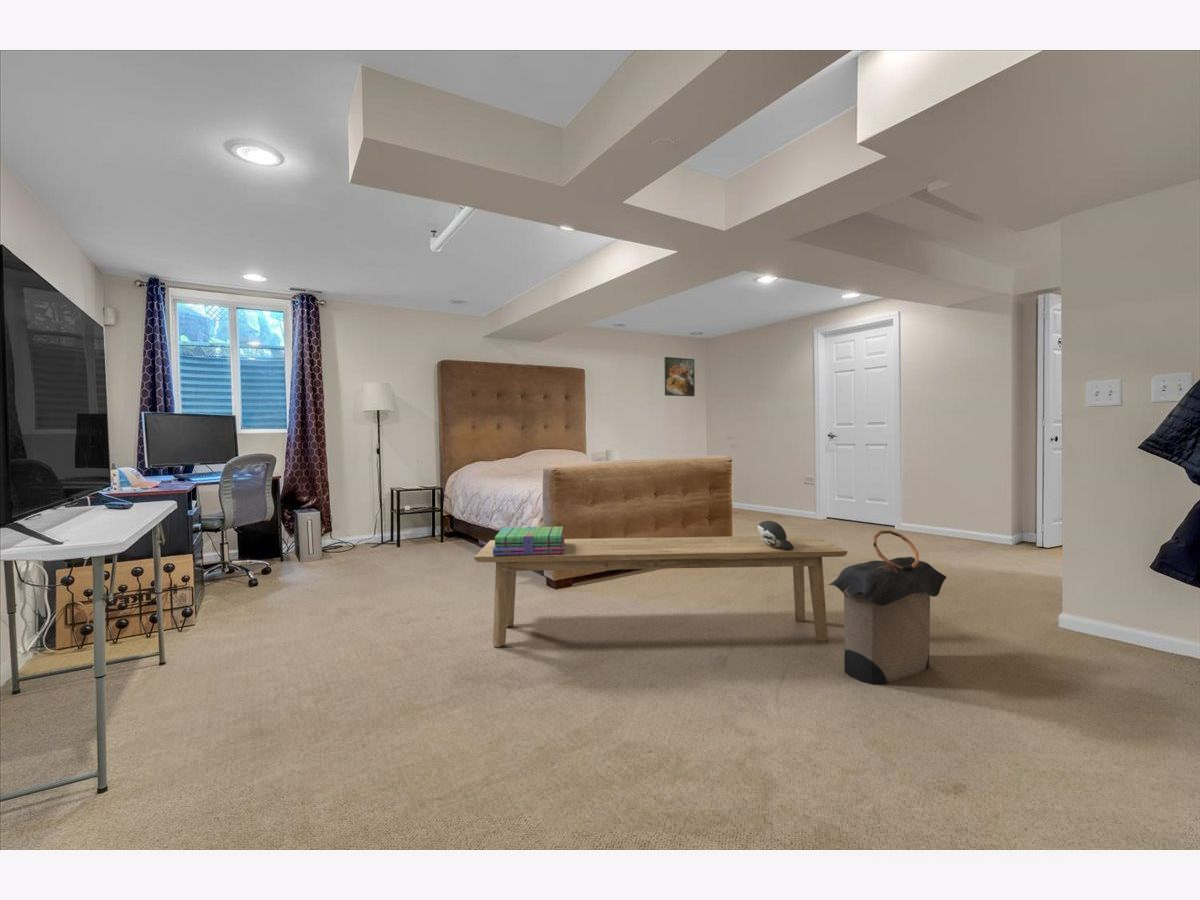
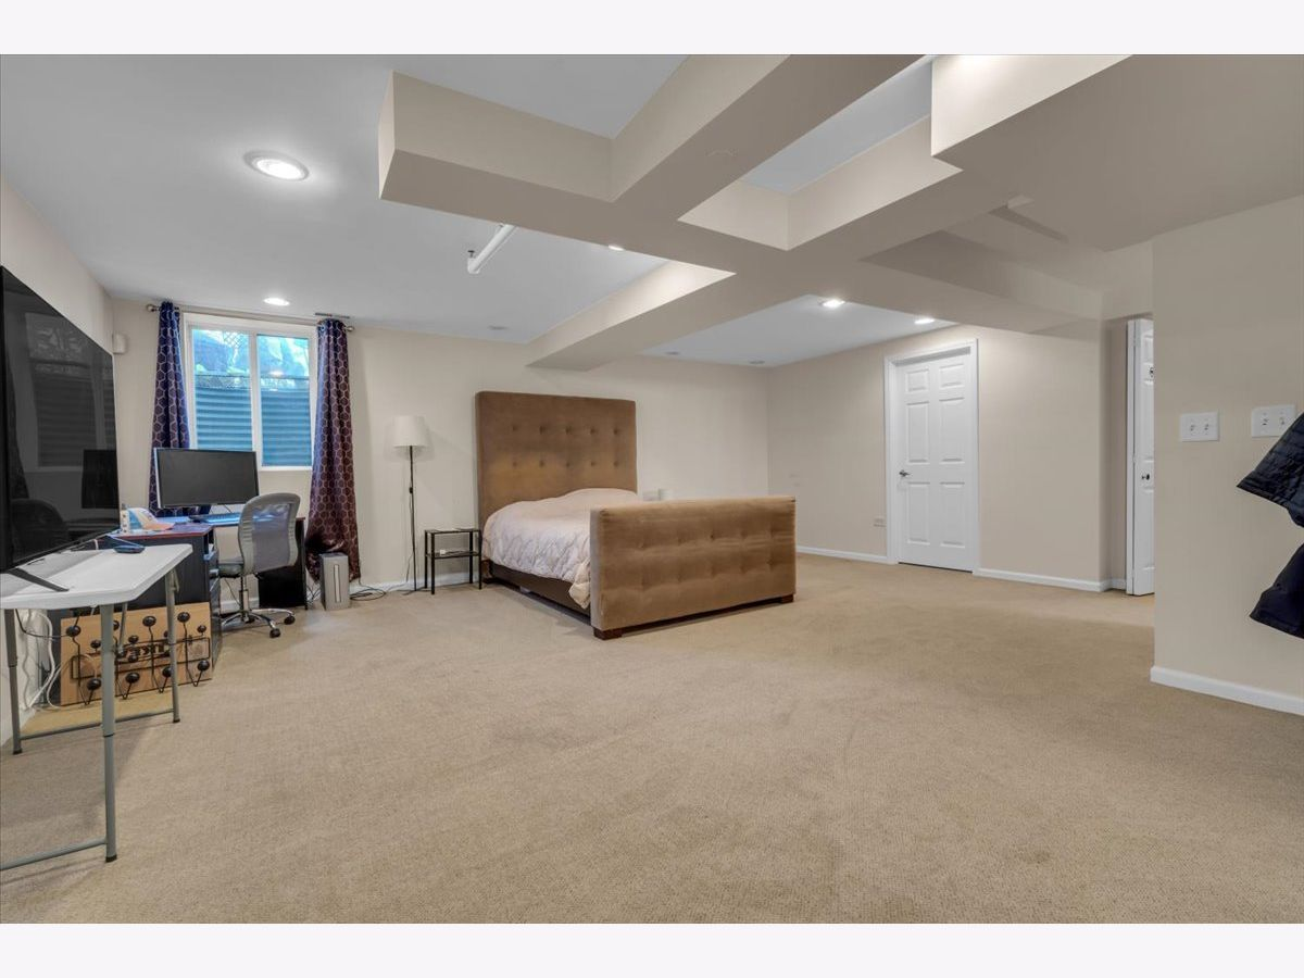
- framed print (679, 377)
- plush toy (772, 533)
- laundry hamper (888, 602)
- bench (657, 568)
- stack of books (530, 539)
